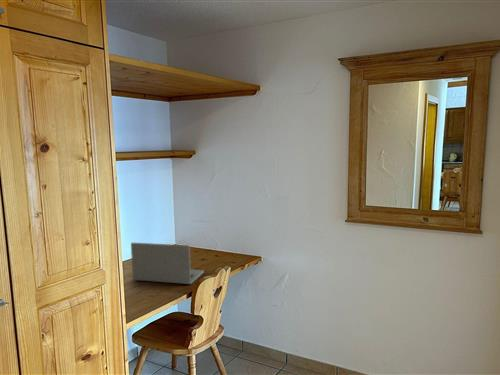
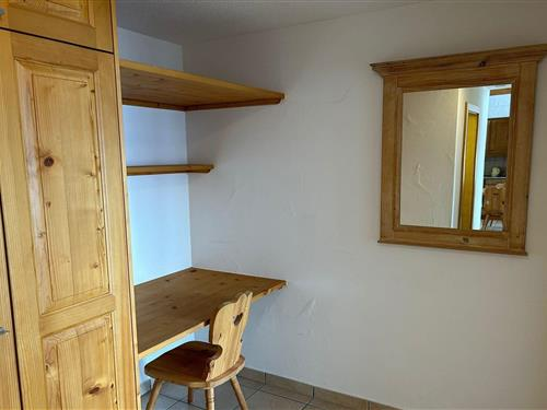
- laptop (168, 258)
